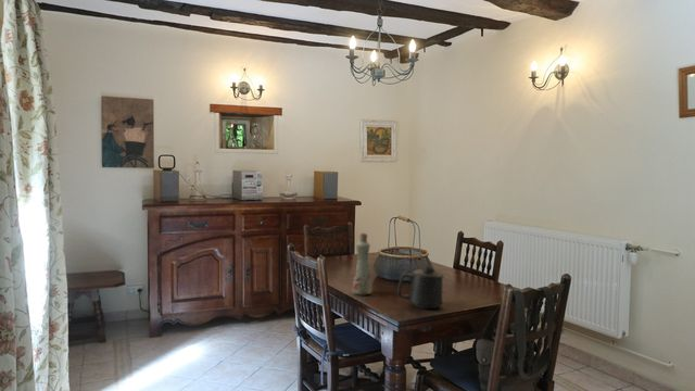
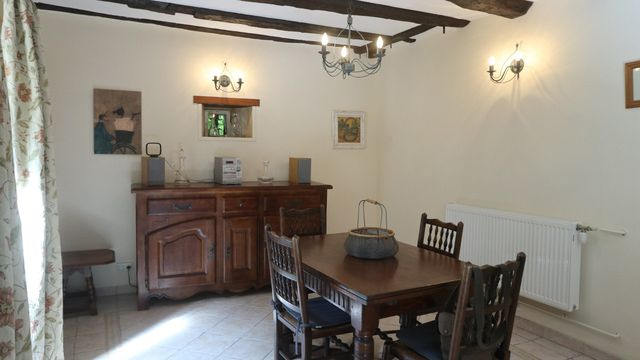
- bottle (362, 263)
- mug (421, 287)
